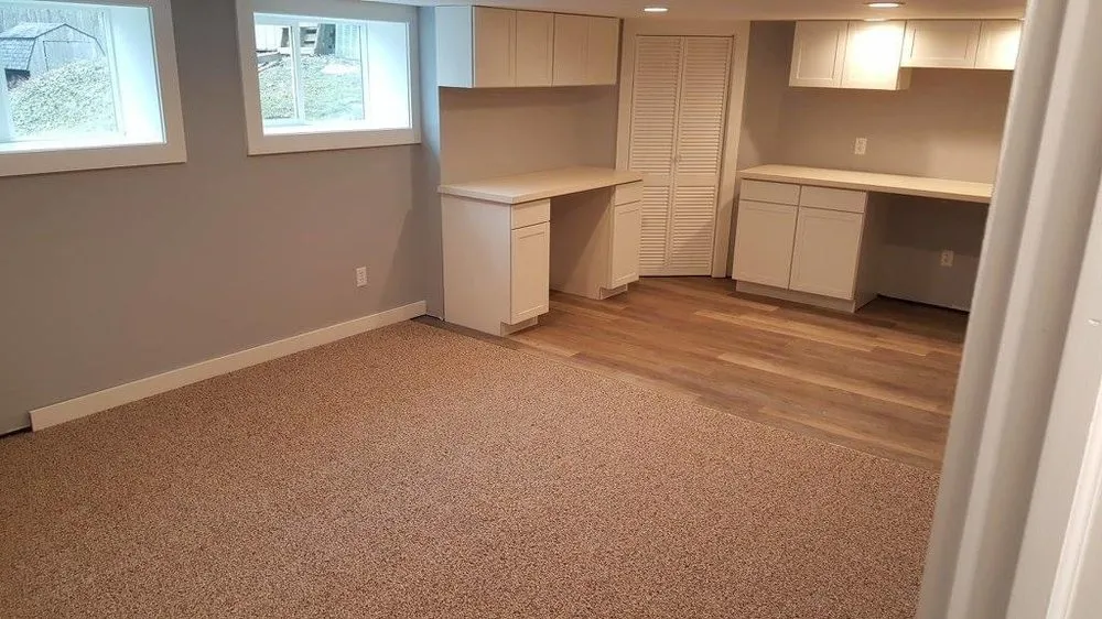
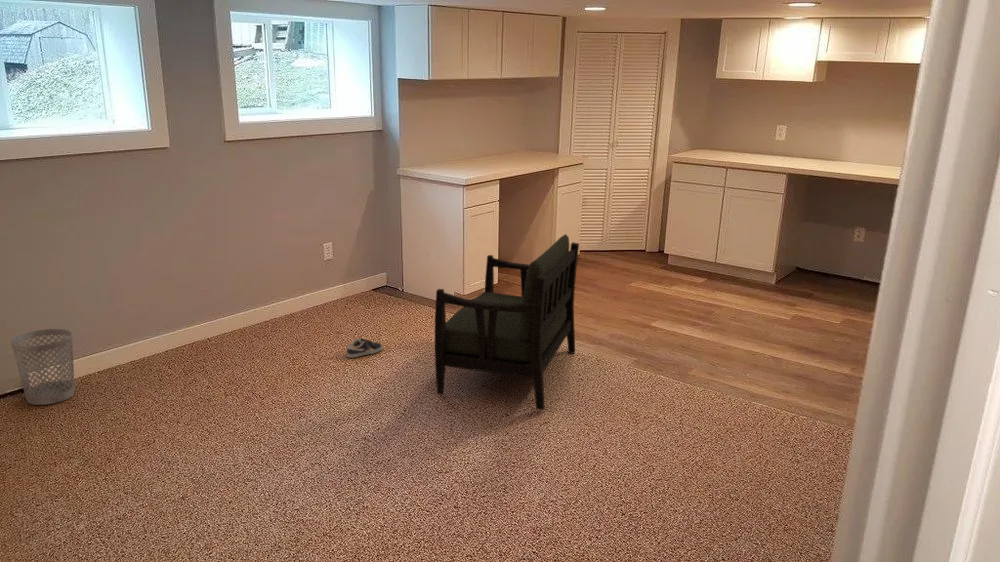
+ wastebasket (46, 367)
+ armchair (510, 309)
+ sneaker (365, 345)
